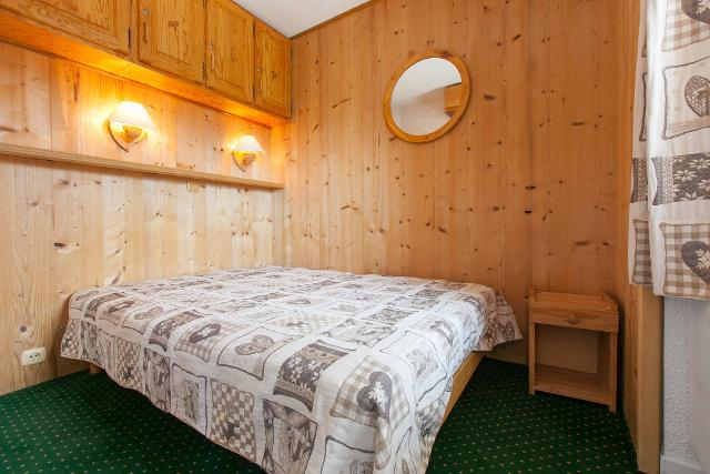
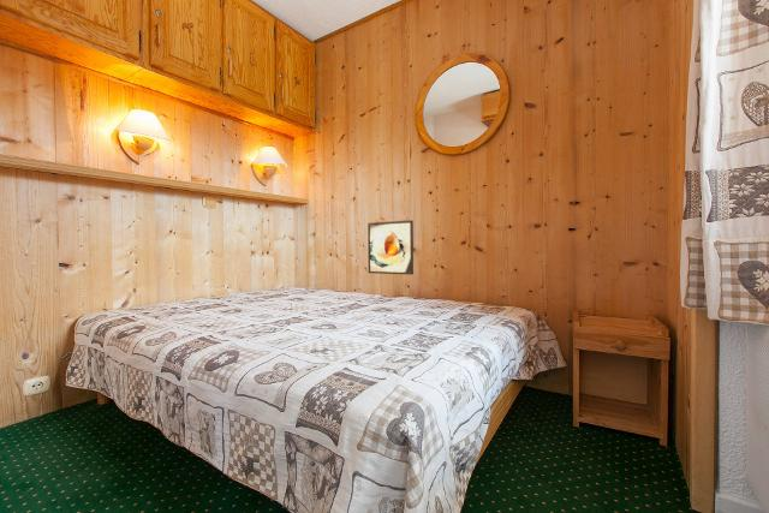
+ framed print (389, 247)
